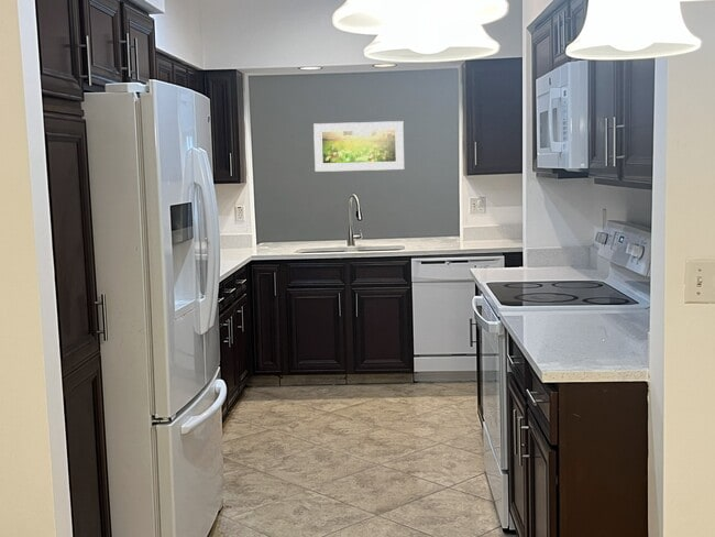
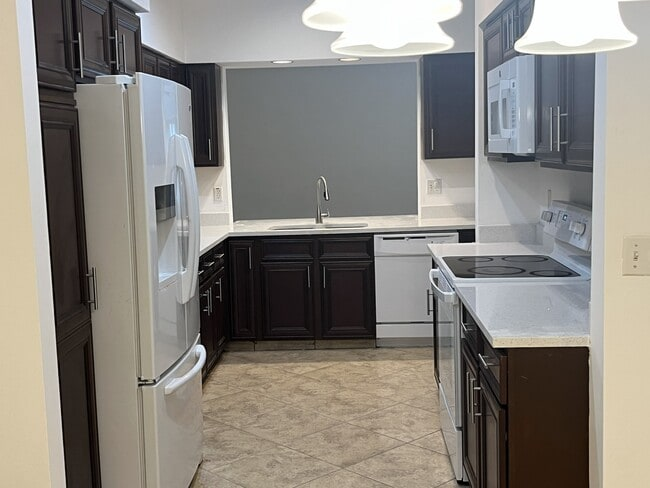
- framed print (359, 146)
